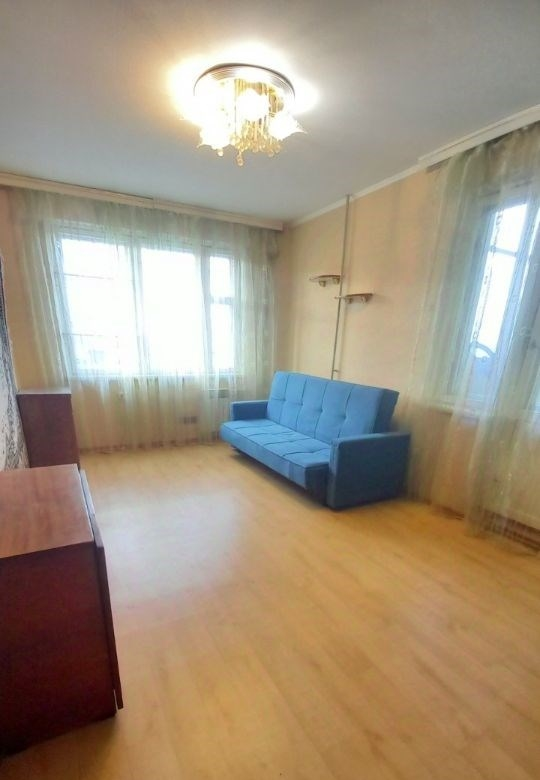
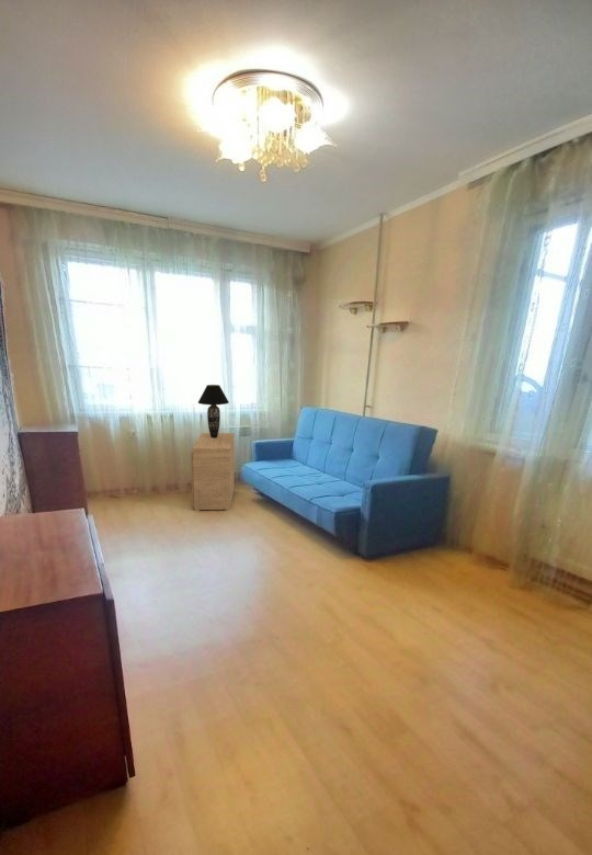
+ side table (213, 470)
+ table lamp (213, 411)
